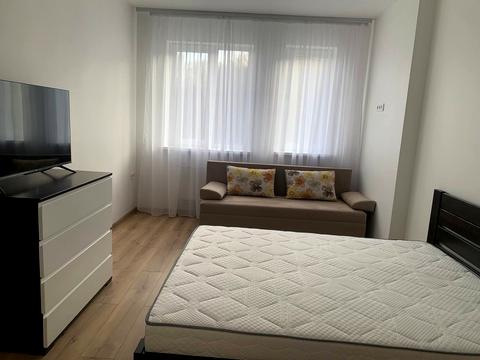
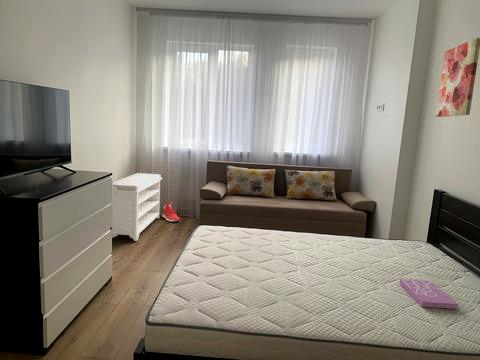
+ wall art (456, 81)
+ book (426, 292)
+ sneaker (170, 211)
+ bench (136, 203)
